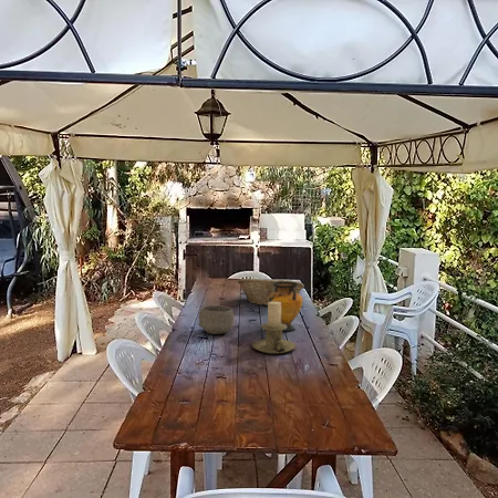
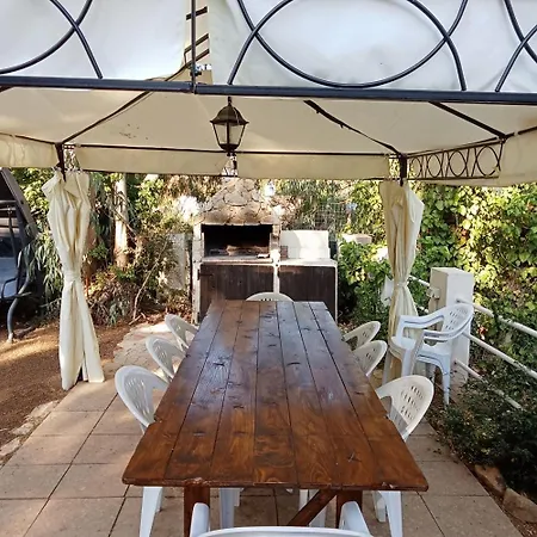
- candle holder (273, 324)
- vase (284, 305)
- bowl (216, 319)
- fruit basket (270, 289)
